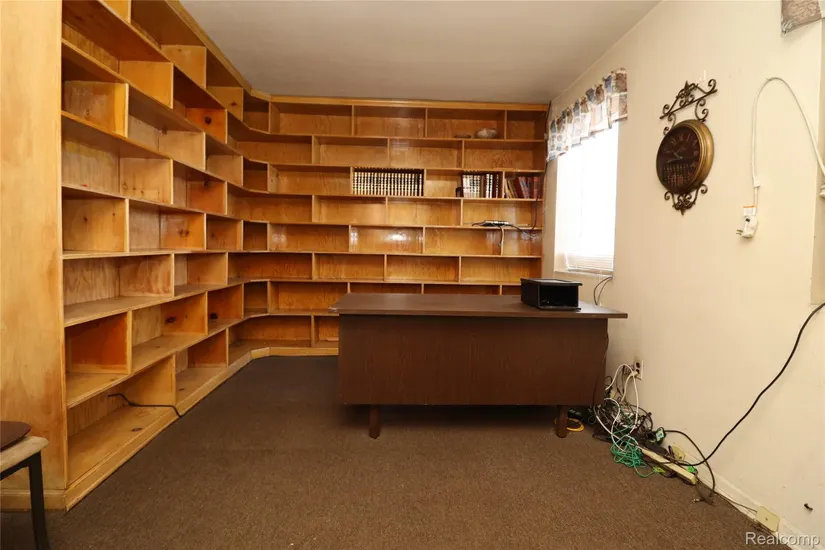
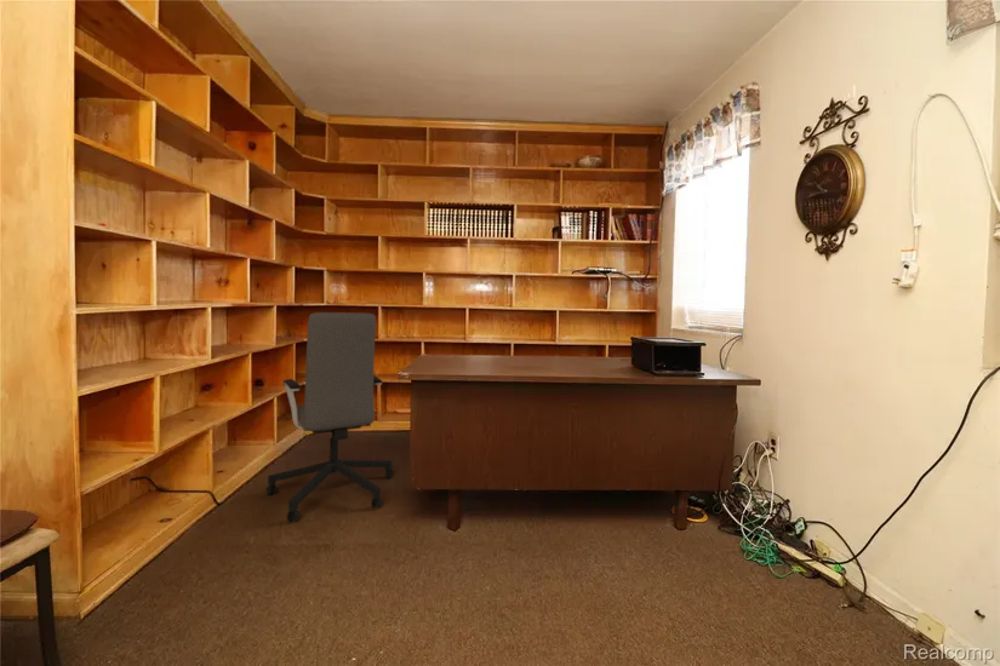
+ office chair (336, 402)
